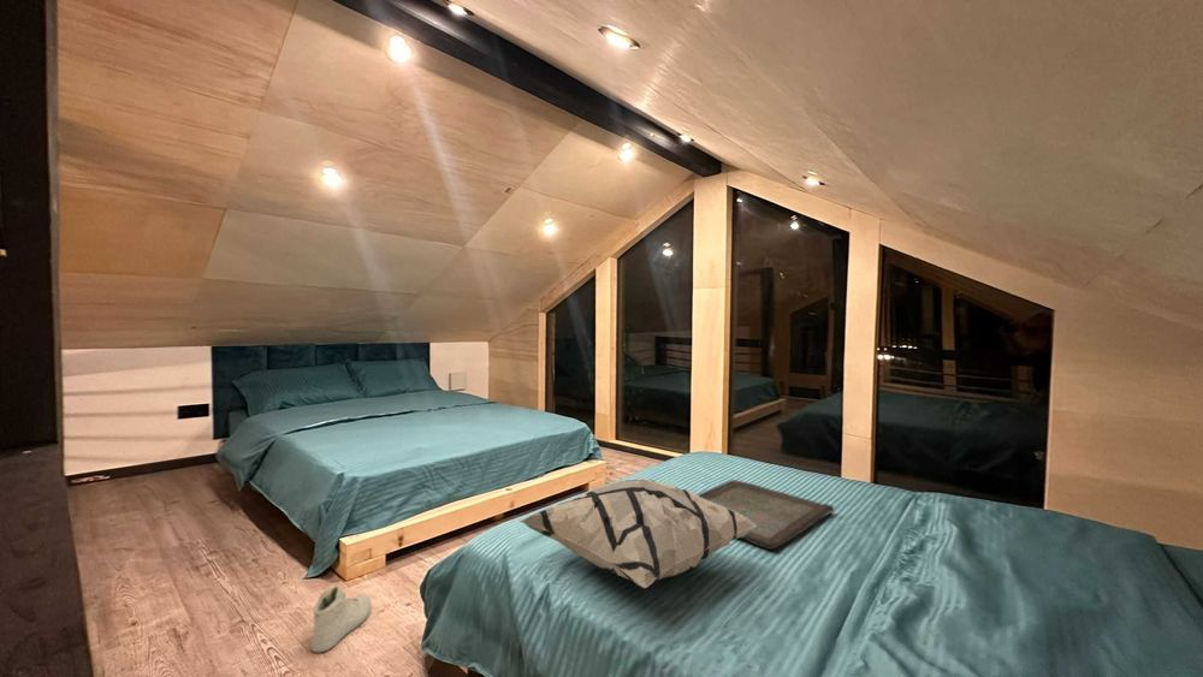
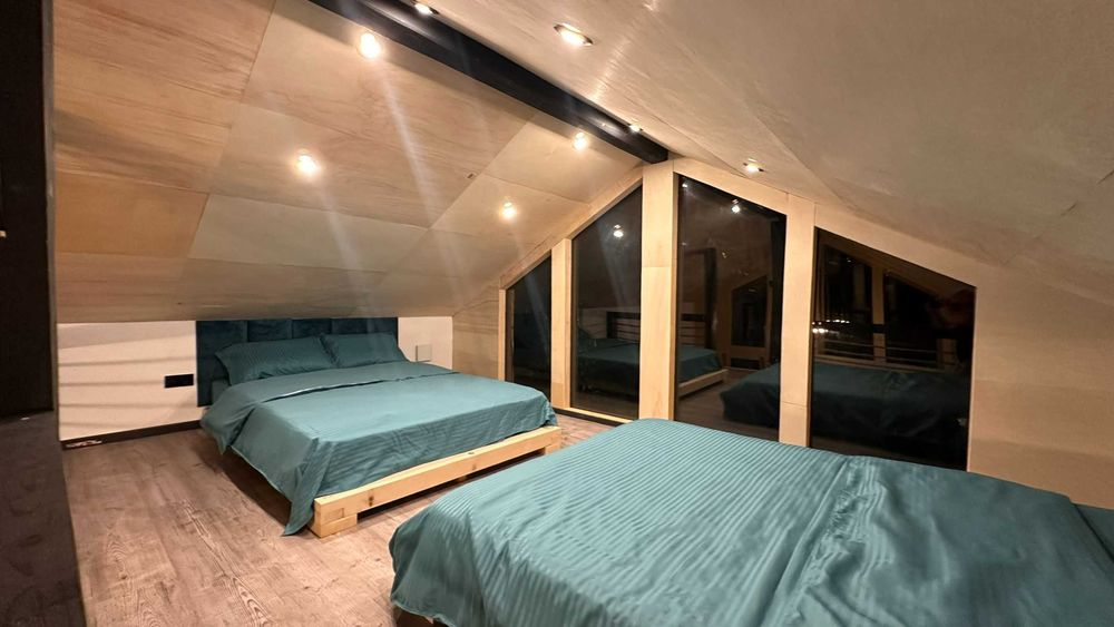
- sneaker (344, 604)
- decorative pillow (639, 523)
- serving tray (749, 507)
